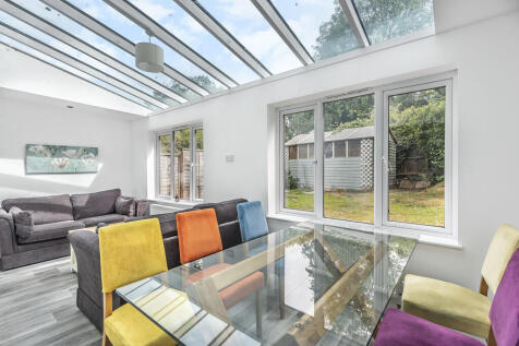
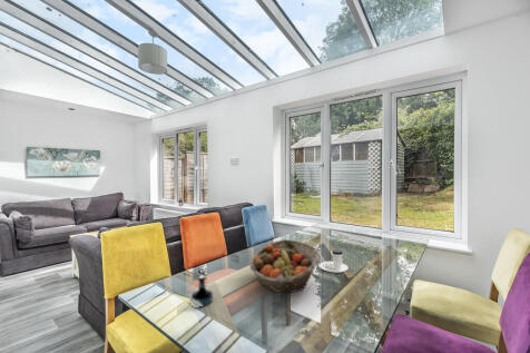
+ coffee cup (333, 258)
+ tequila bottle (202, 288)
+ fruit basket (284, 263)
